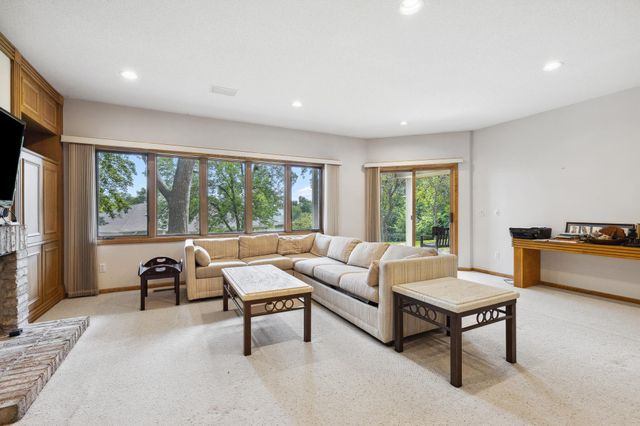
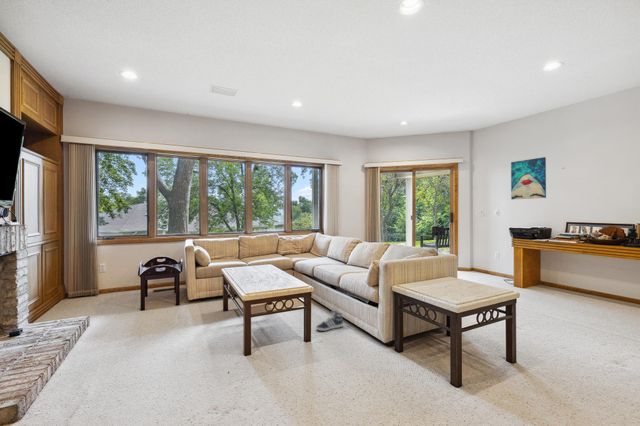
+ sneaker (329, 320)
+ wall art (527, 179)
